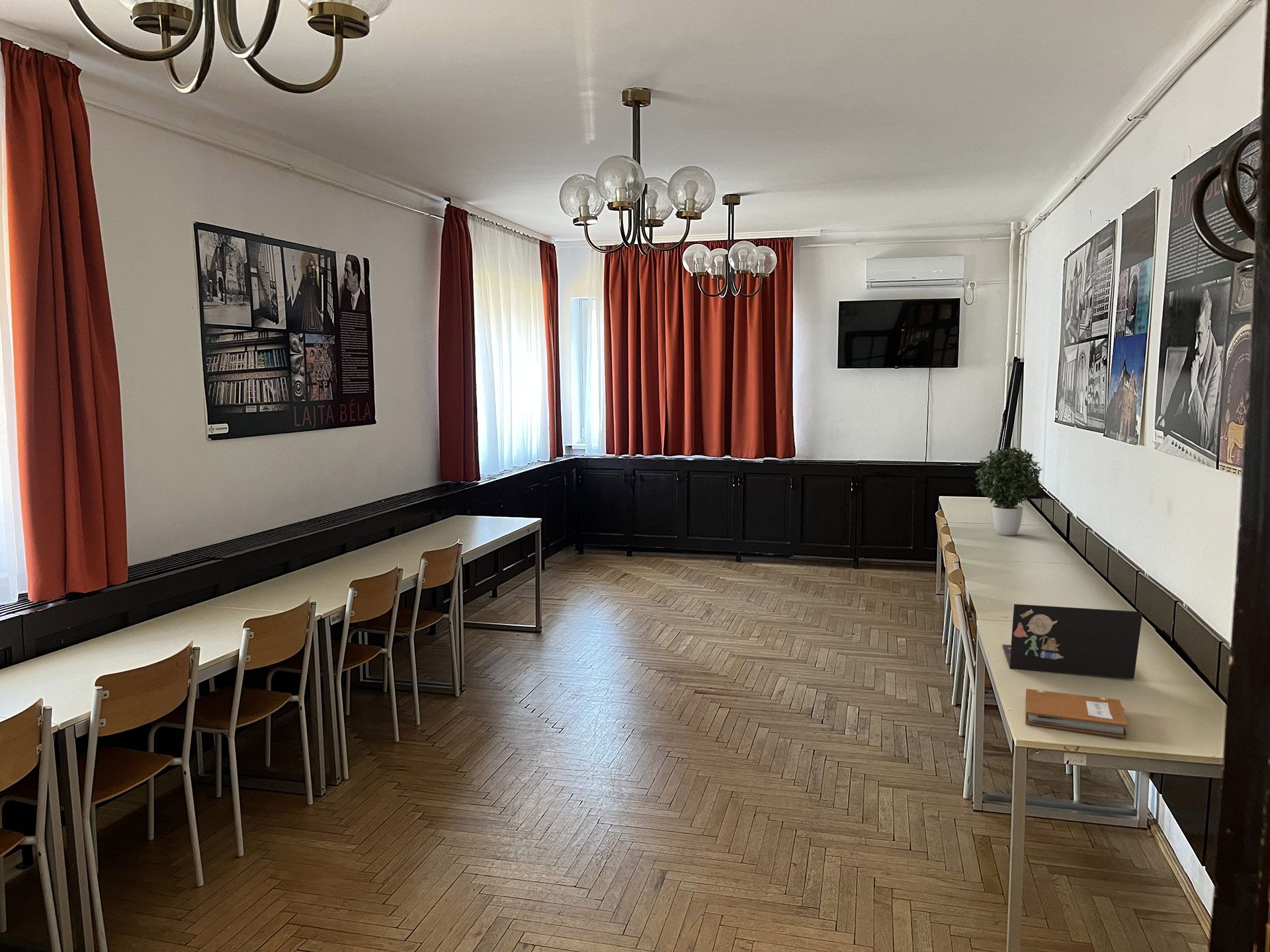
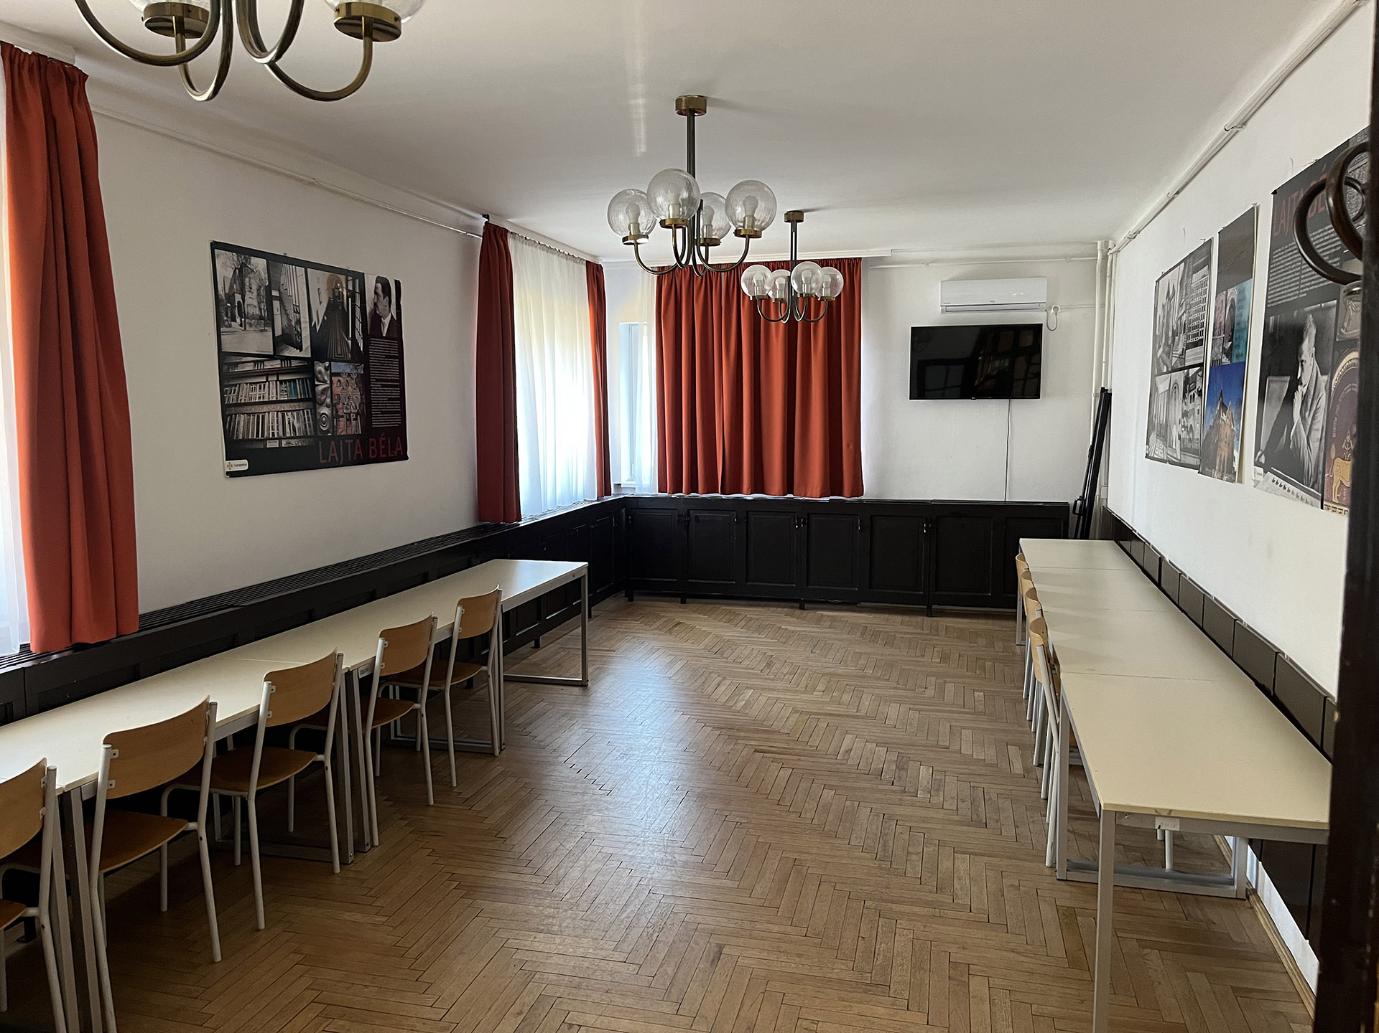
- laptop (1067, 631)
- notebook (1076, 711)
- potted plant (1008, 490)
